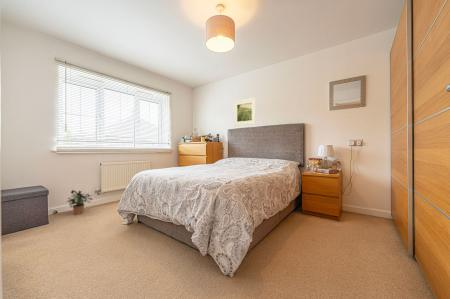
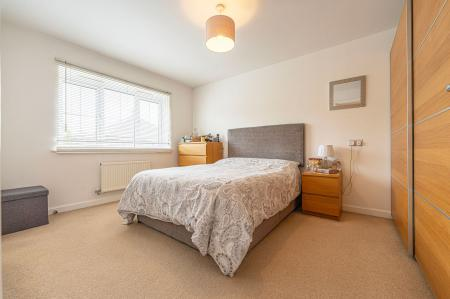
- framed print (244, 112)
- potted plant (80, 200)
